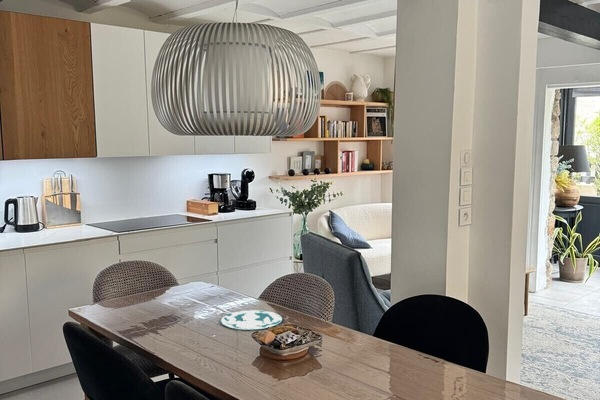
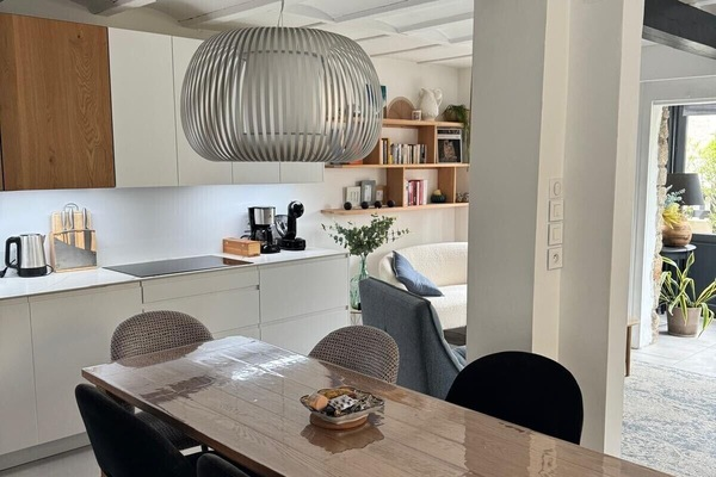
- plate (251, 316)
